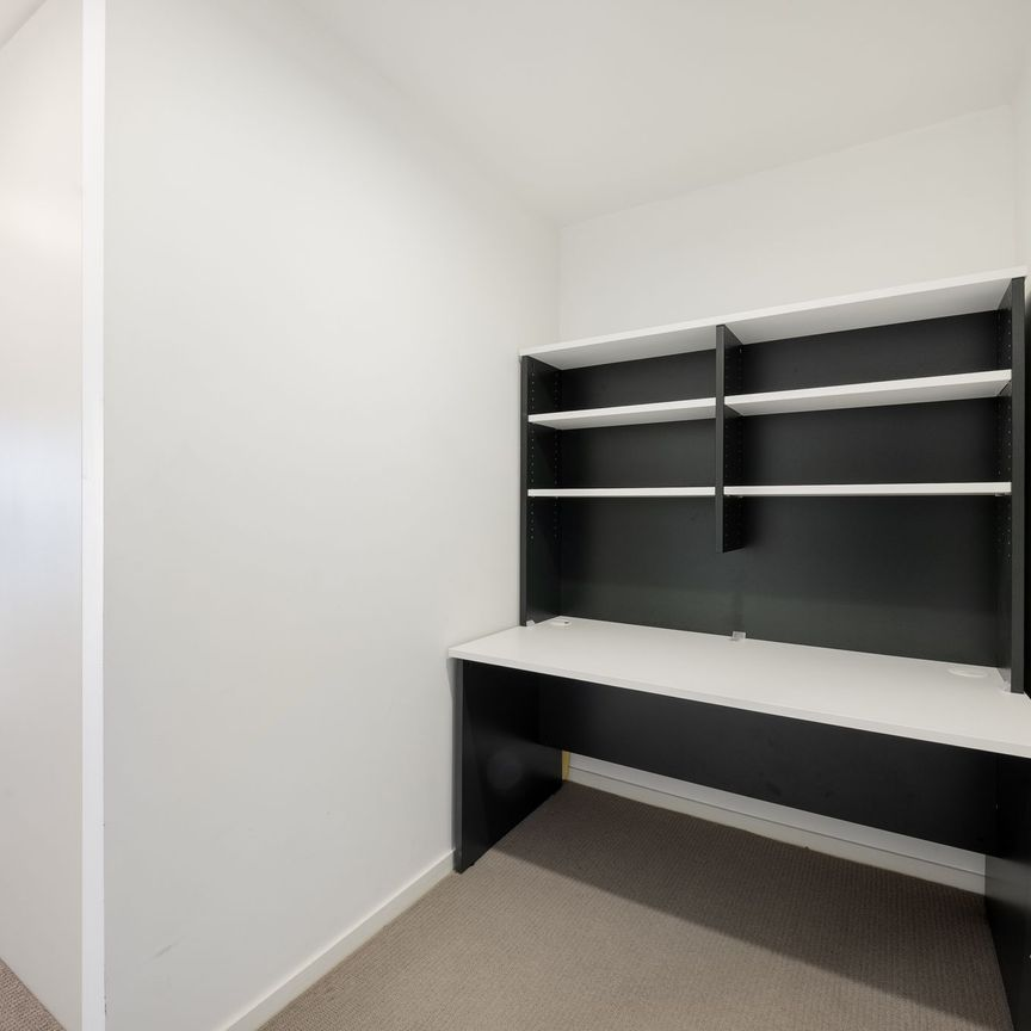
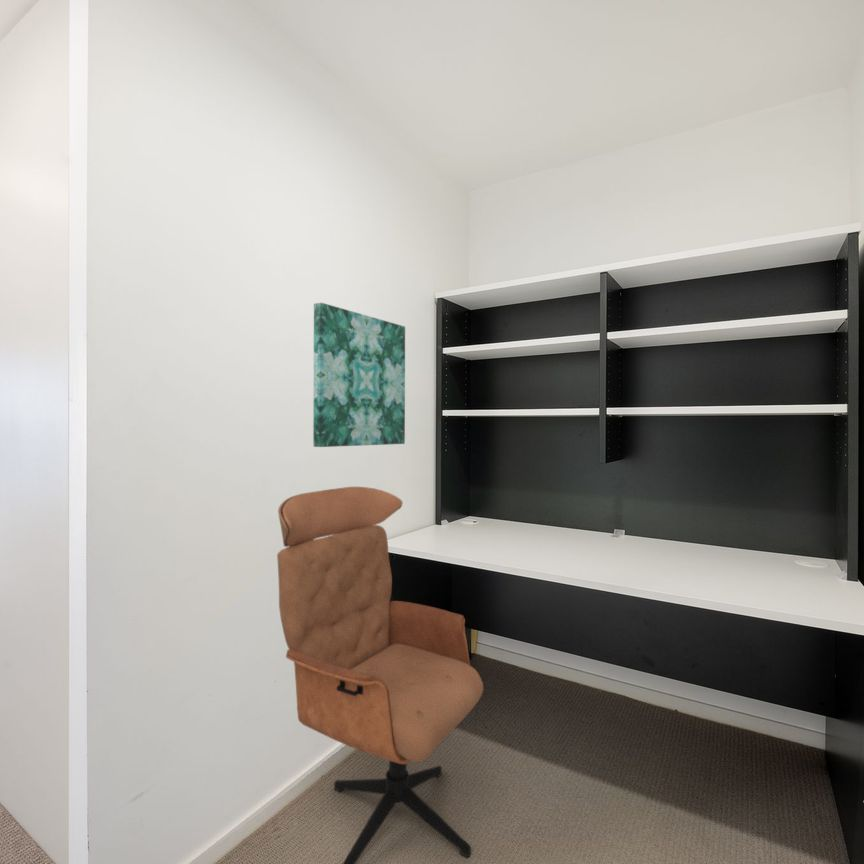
+ wall art (363, 380)
+ office chair (391, 656)
